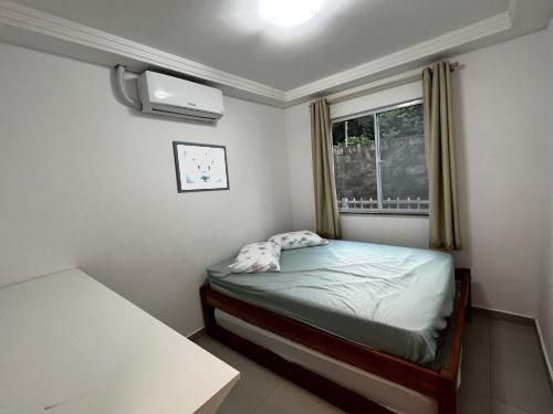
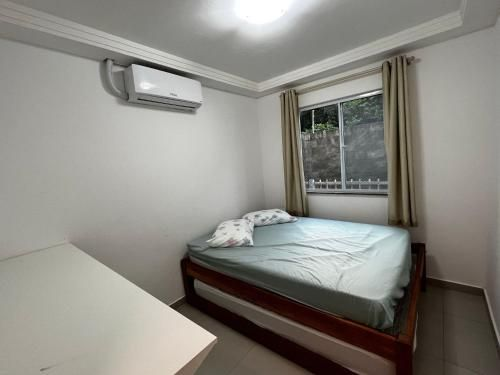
- wall art (204, 167)
